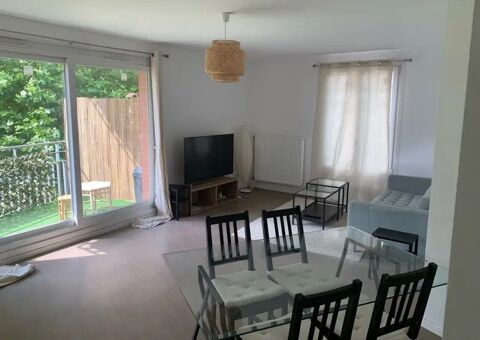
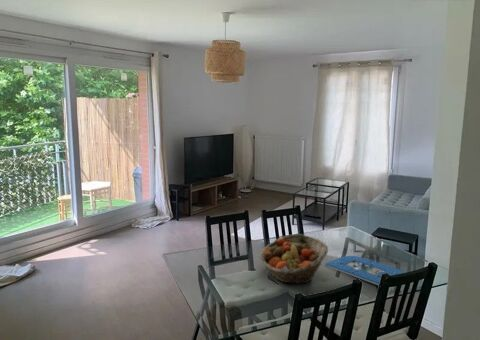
+ board game (368, 268)
+ fruit basket (292, 257)
